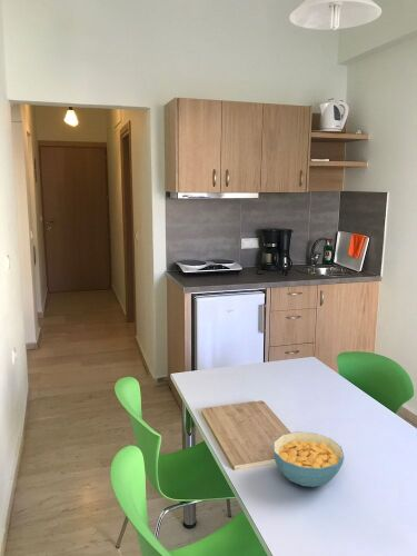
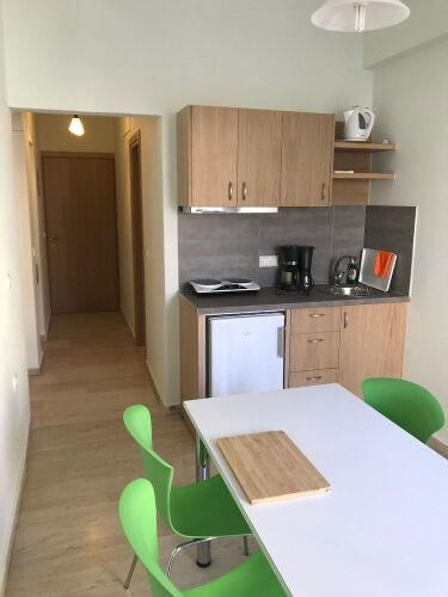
- cereal bowl (307, 464)
